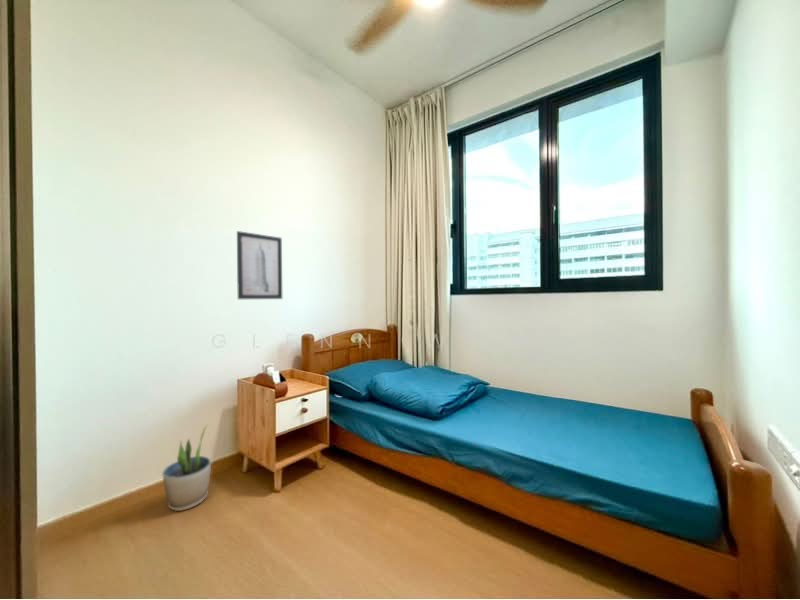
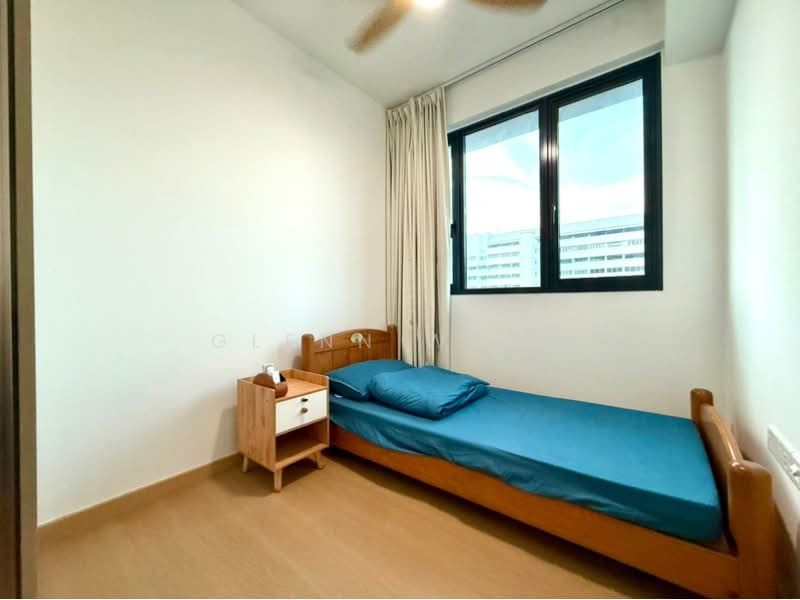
- potted plant (187, 464)
- wall art (260, 267)
